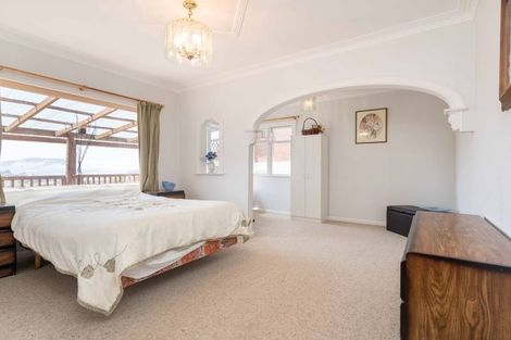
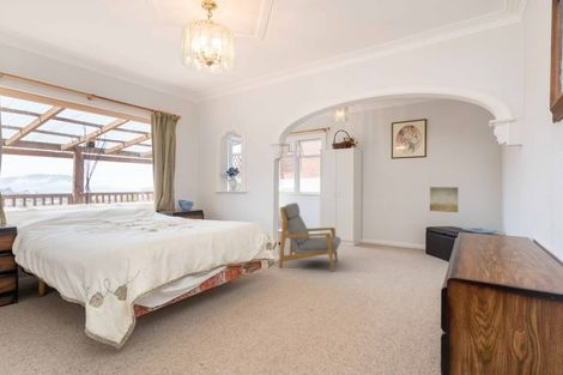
+ armchair (309, 234)
+ wall art (443, 199)
